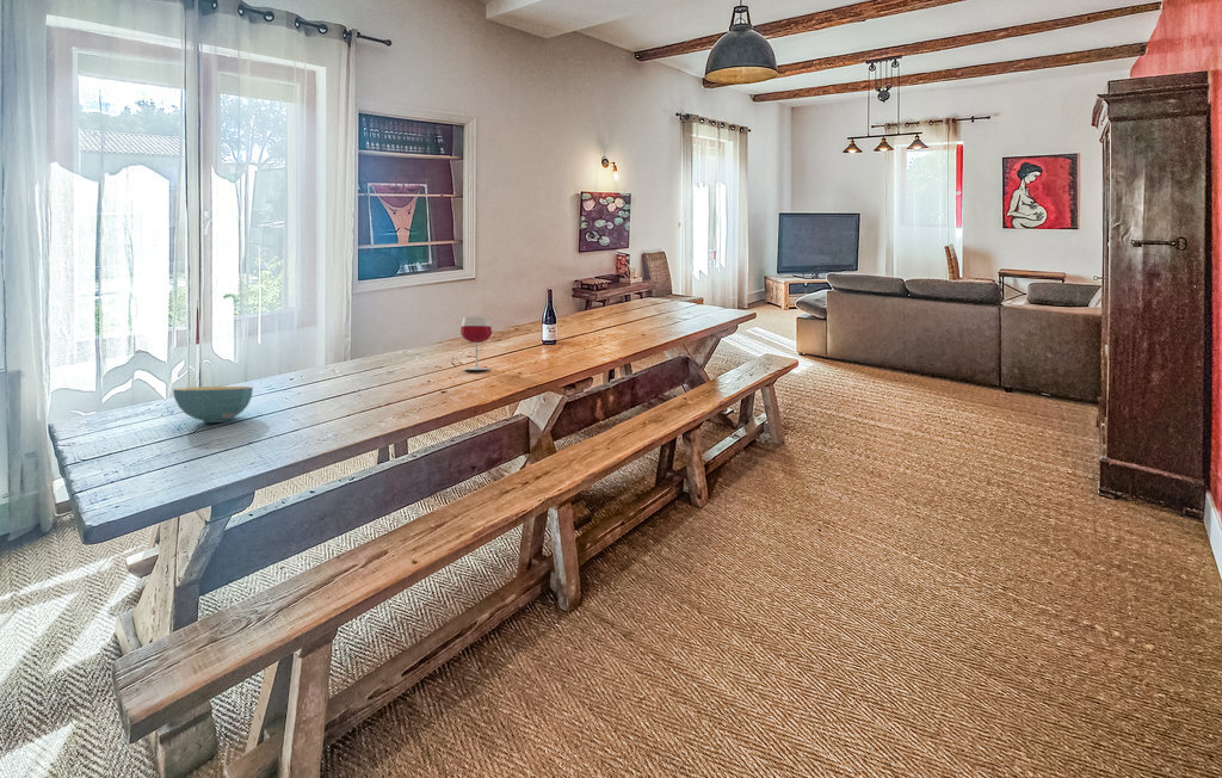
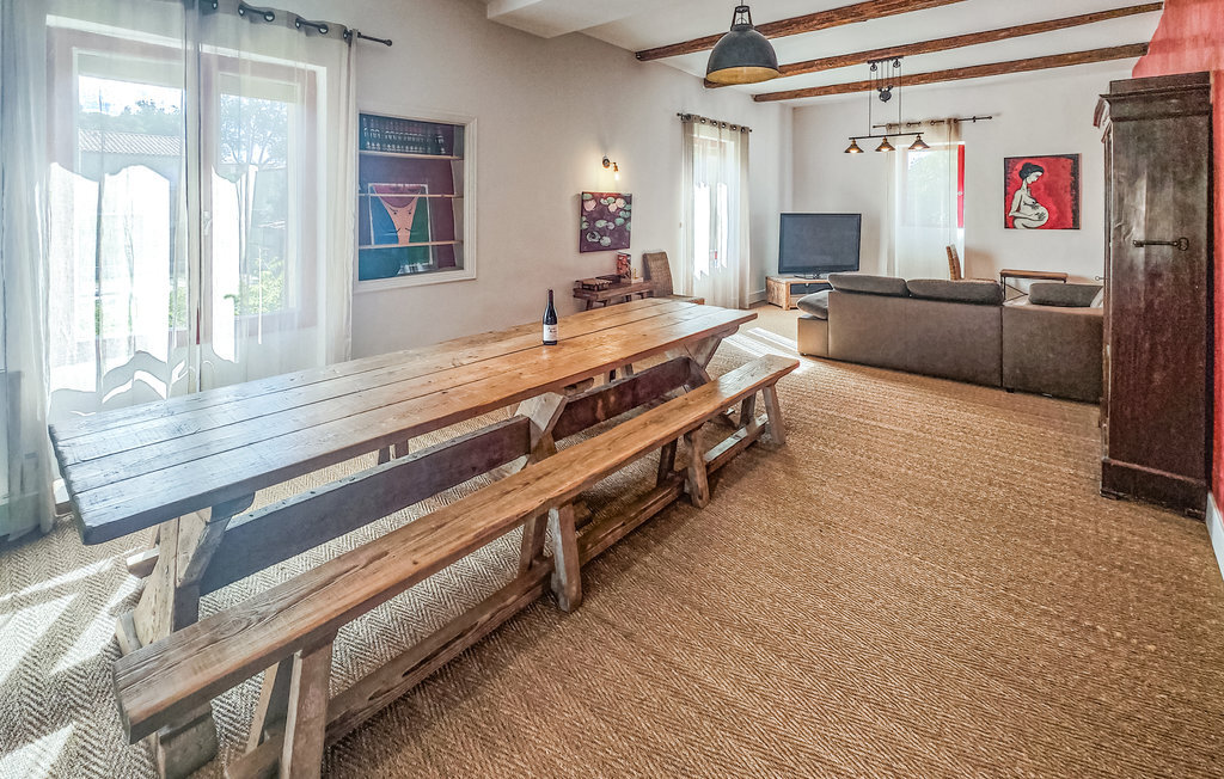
- cereal bowl (214, 405)
- wineglass (476, 344)
